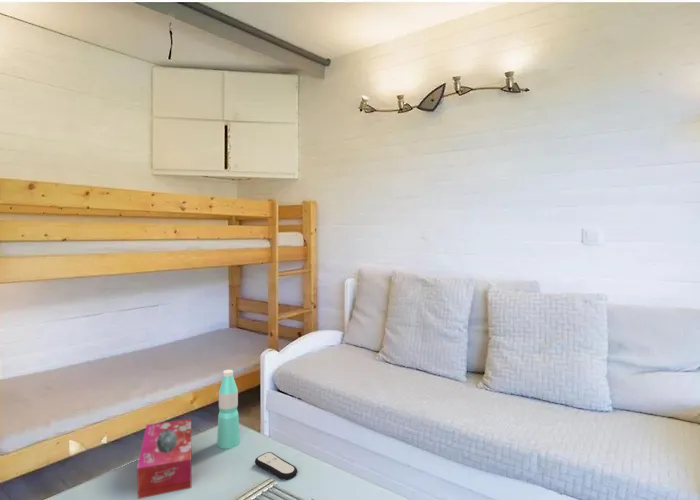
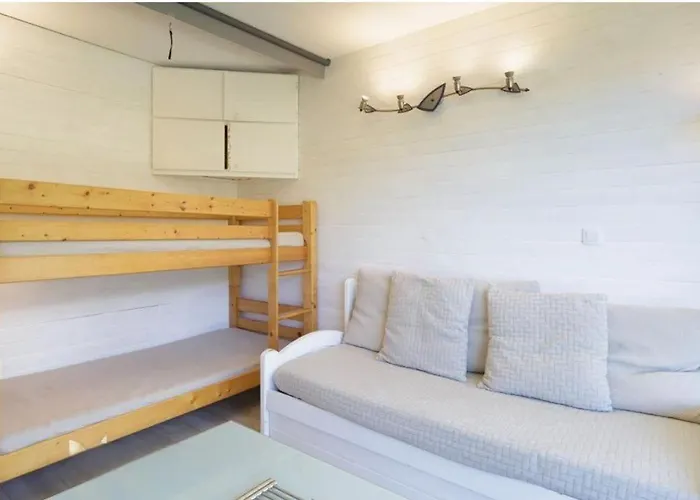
- remote control (276, 465)
- water bottle (228, 407)
- tissue box (167, 454)
